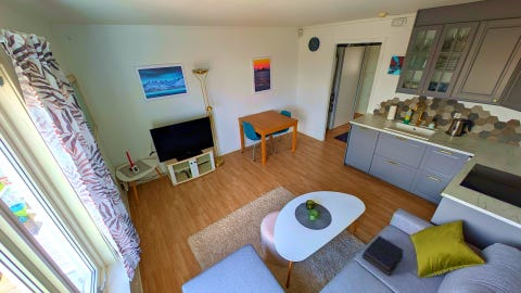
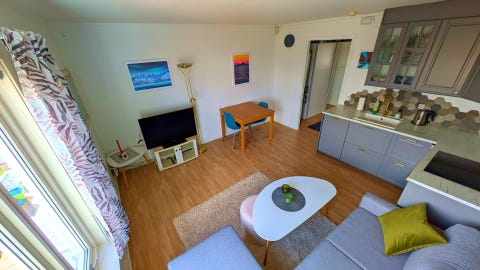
- book (383, 253)
